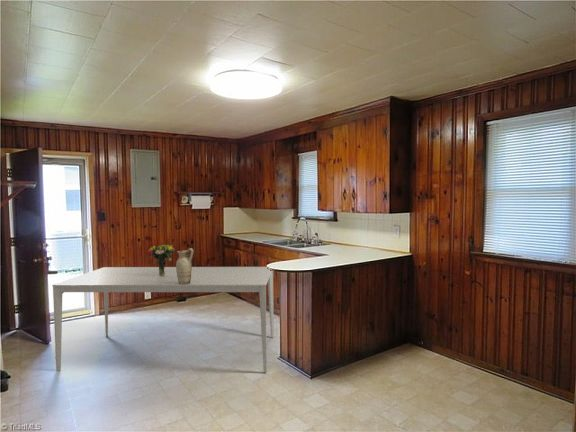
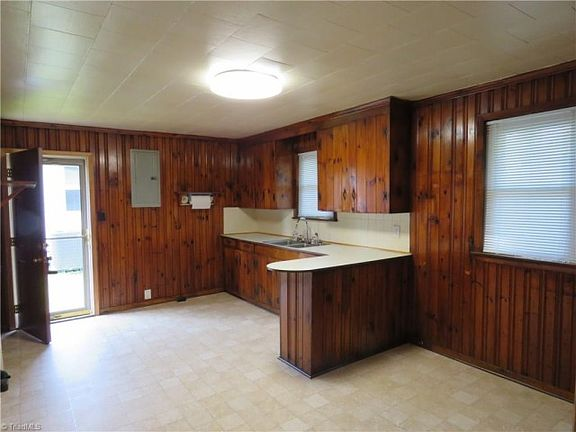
- ceramic jug (185, 265)
- dining table (175, 291)
- bouquet (162, 259)
